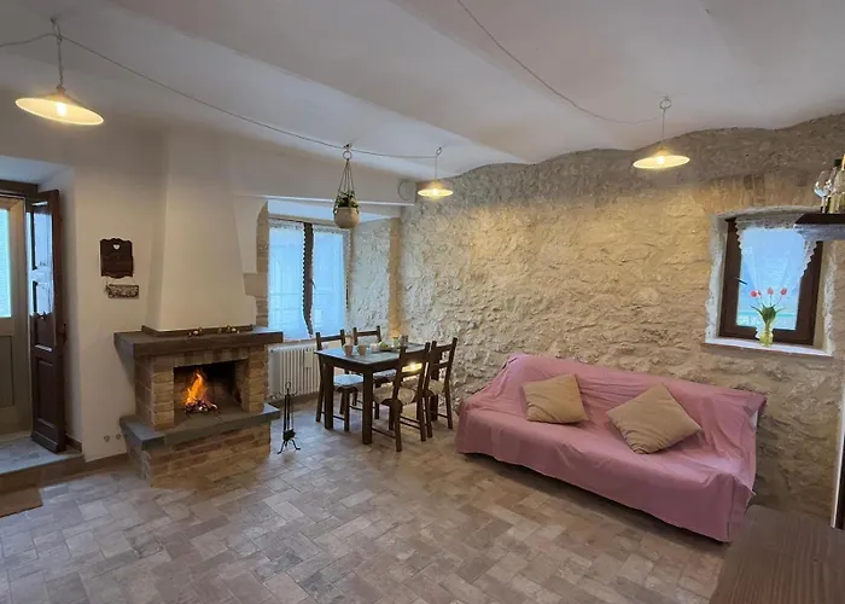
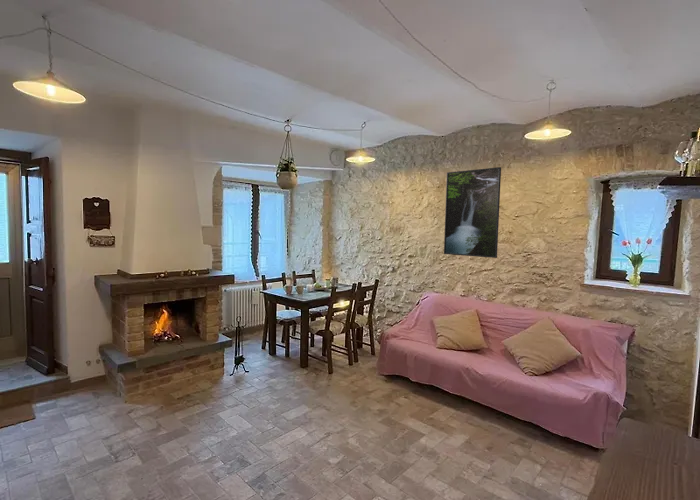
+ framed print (470, 213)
